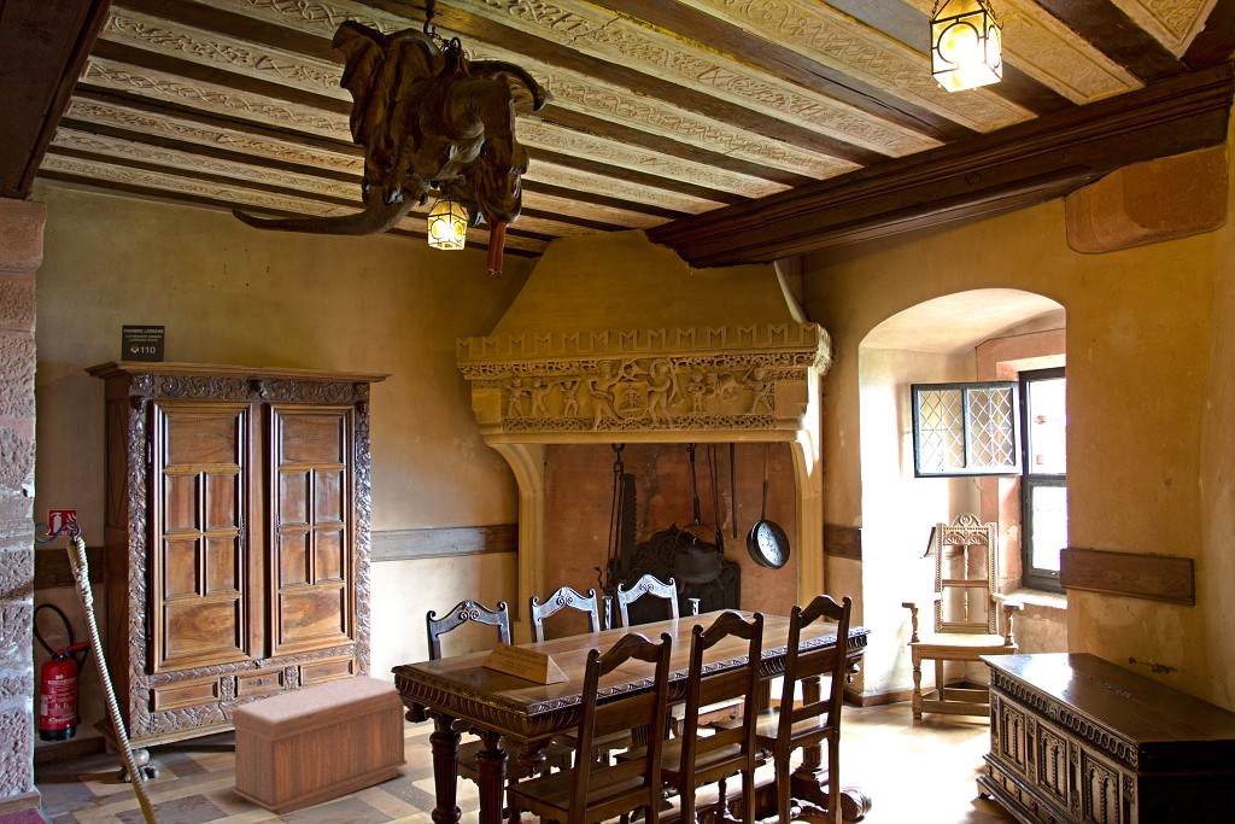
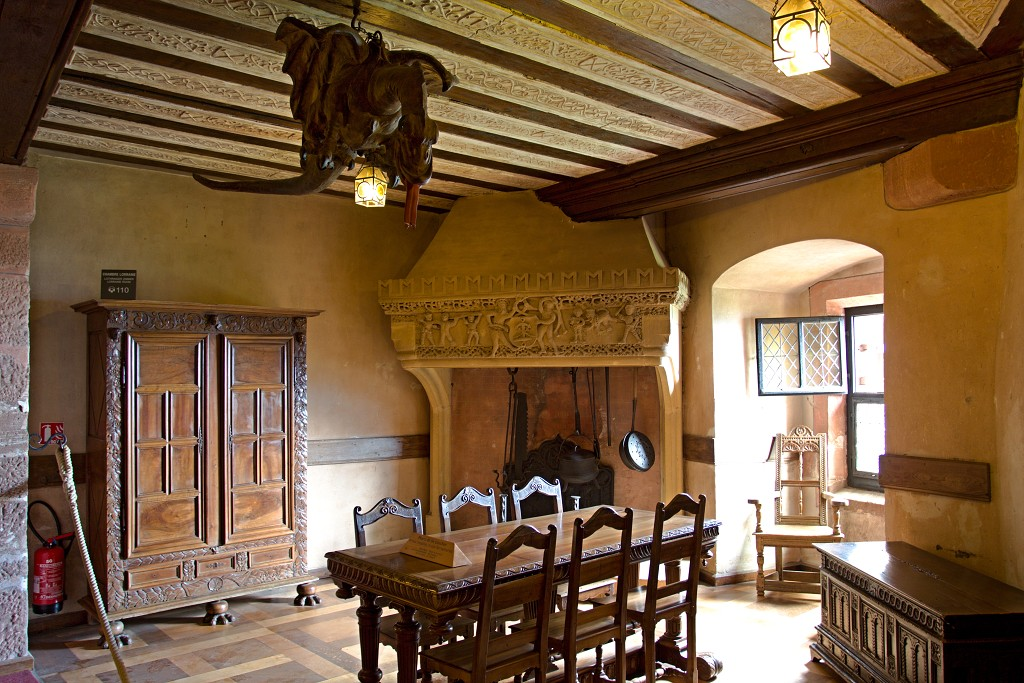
- bench (322, 740)
